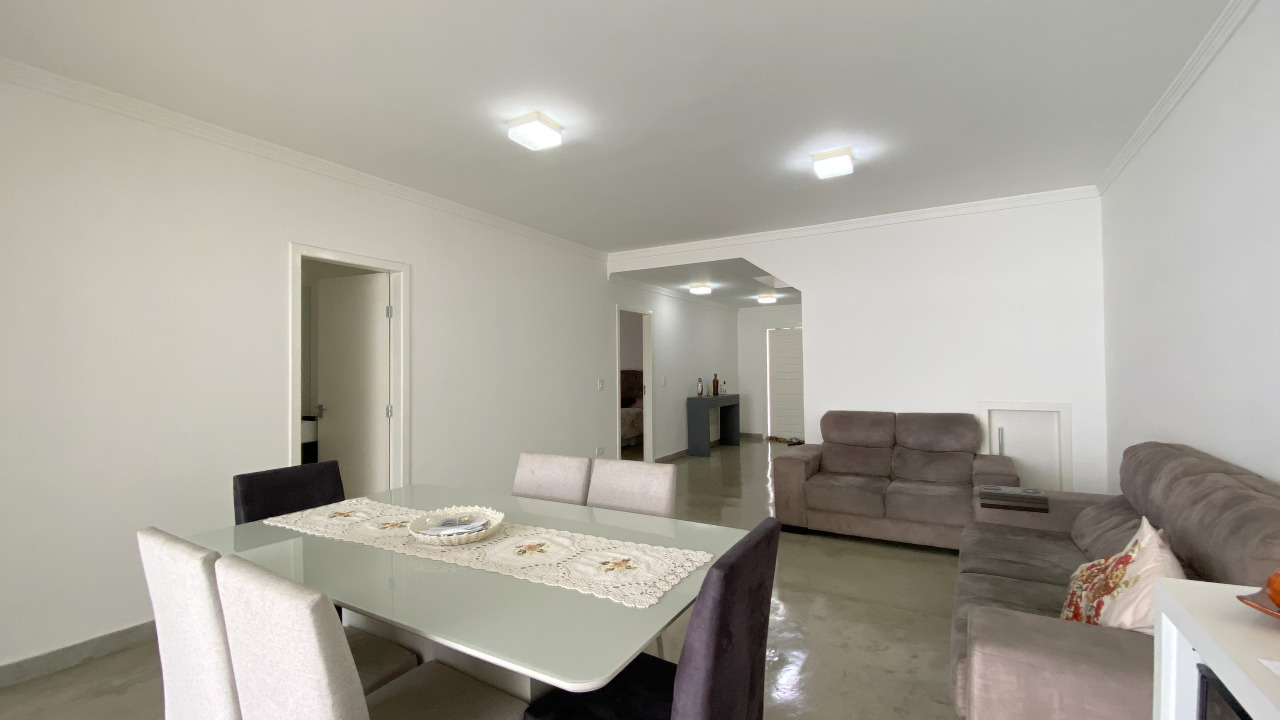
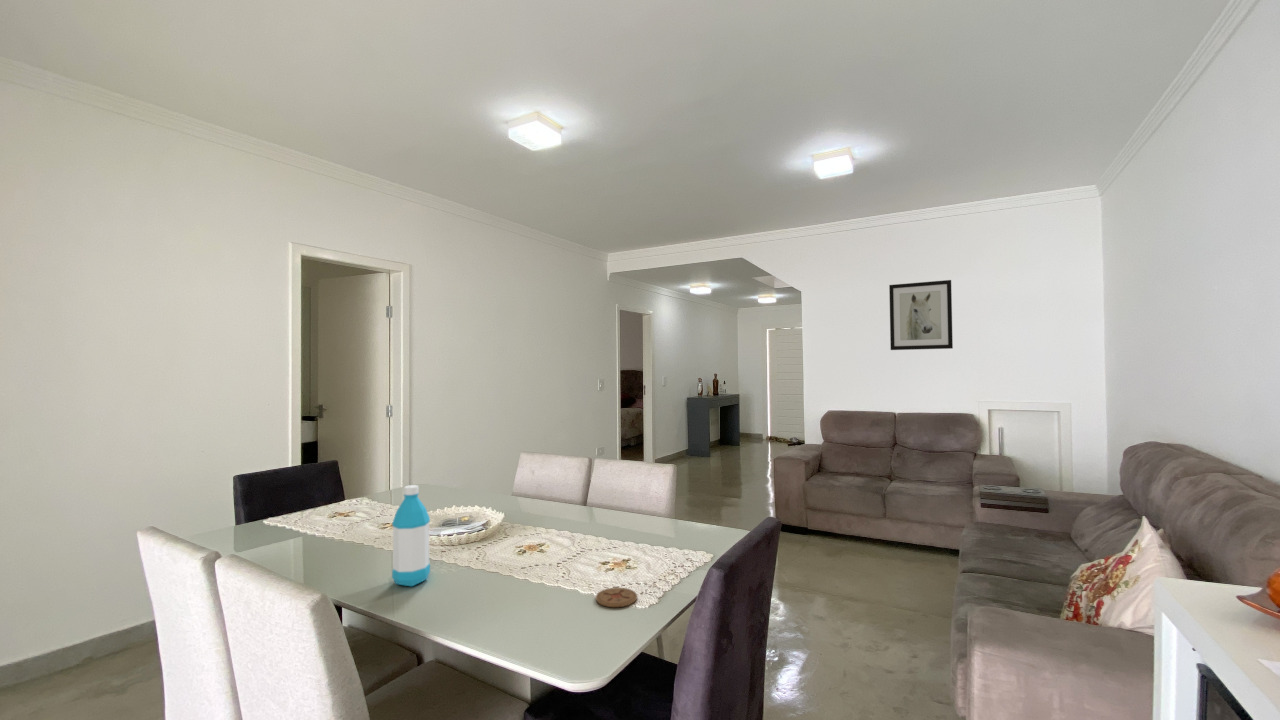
+ water bottle (411, 534)
+ wall art (920, 315)
+ coaster (616, 597)
